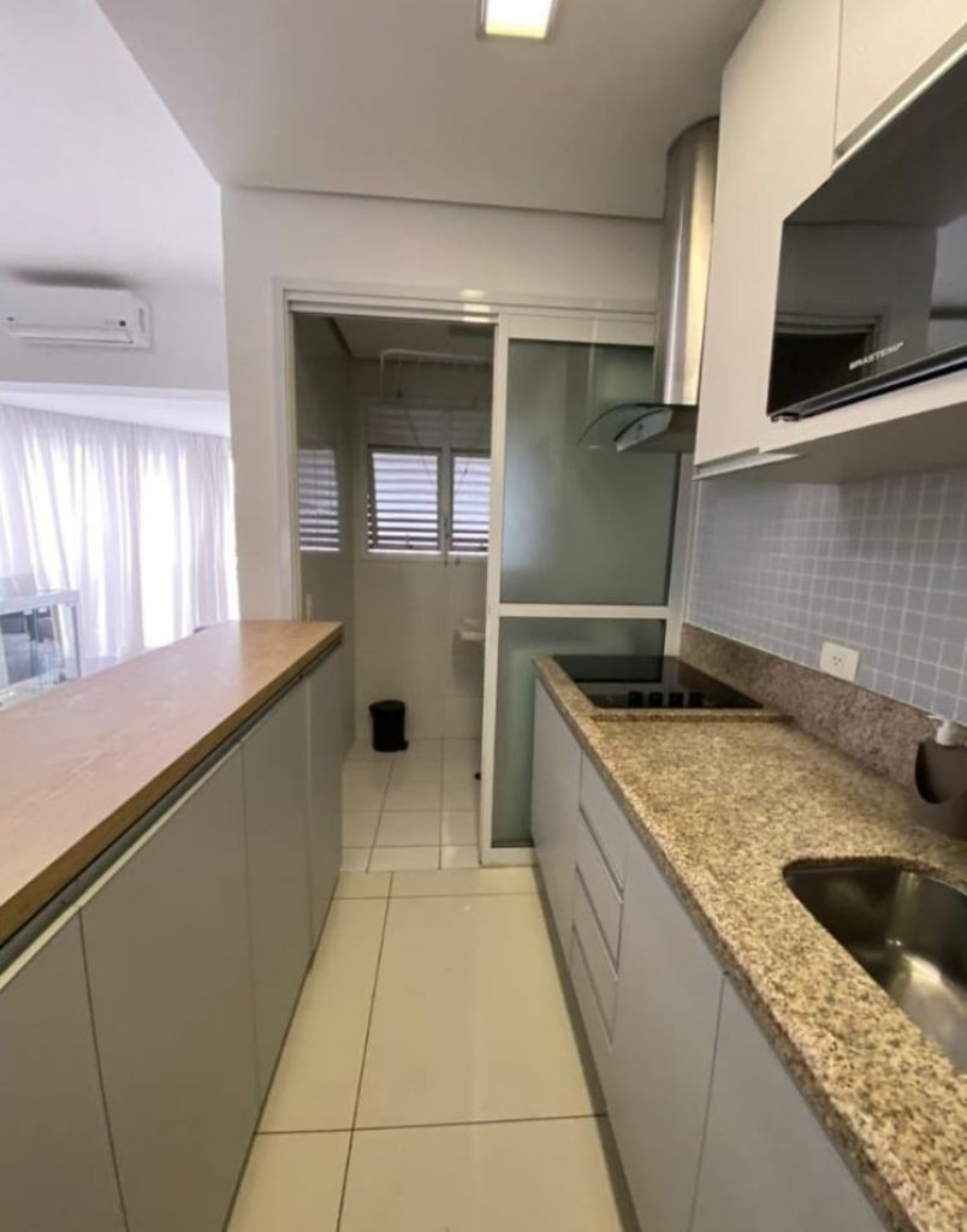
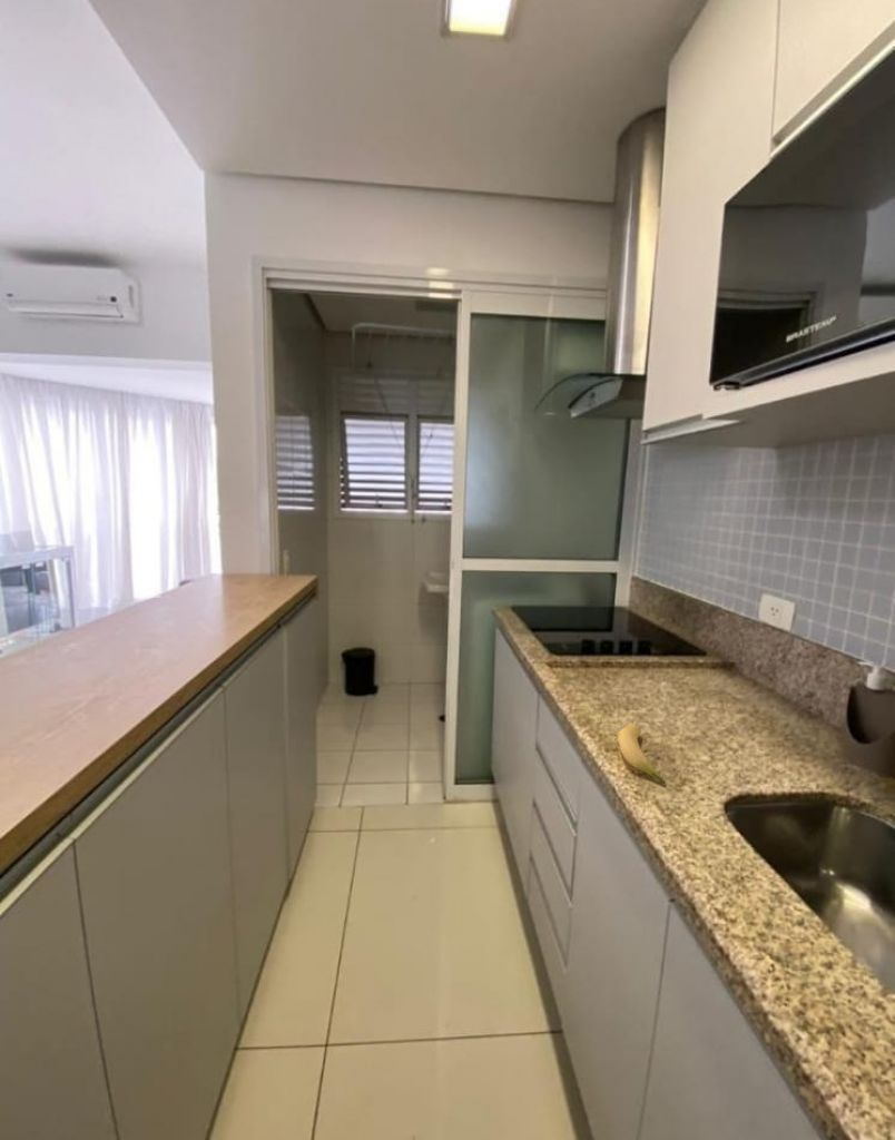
+ banana (639, 746)
